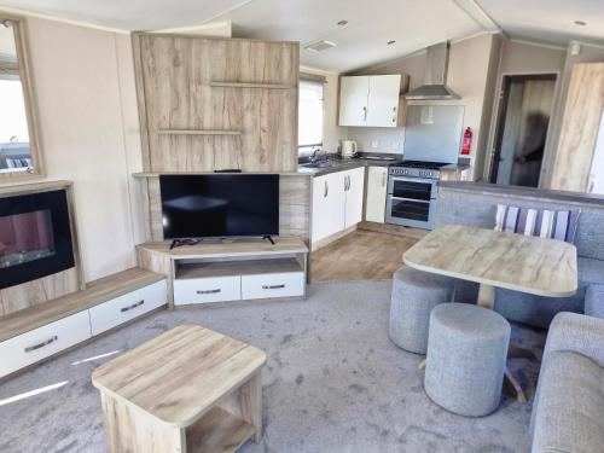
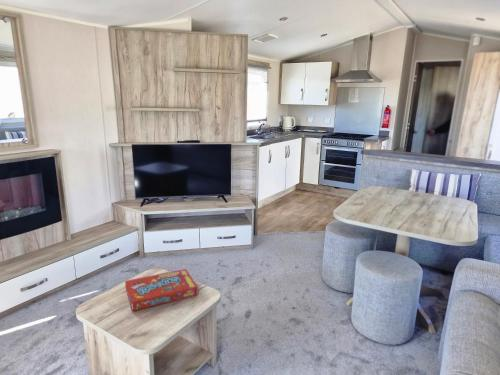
+ snack box (161, 287)
